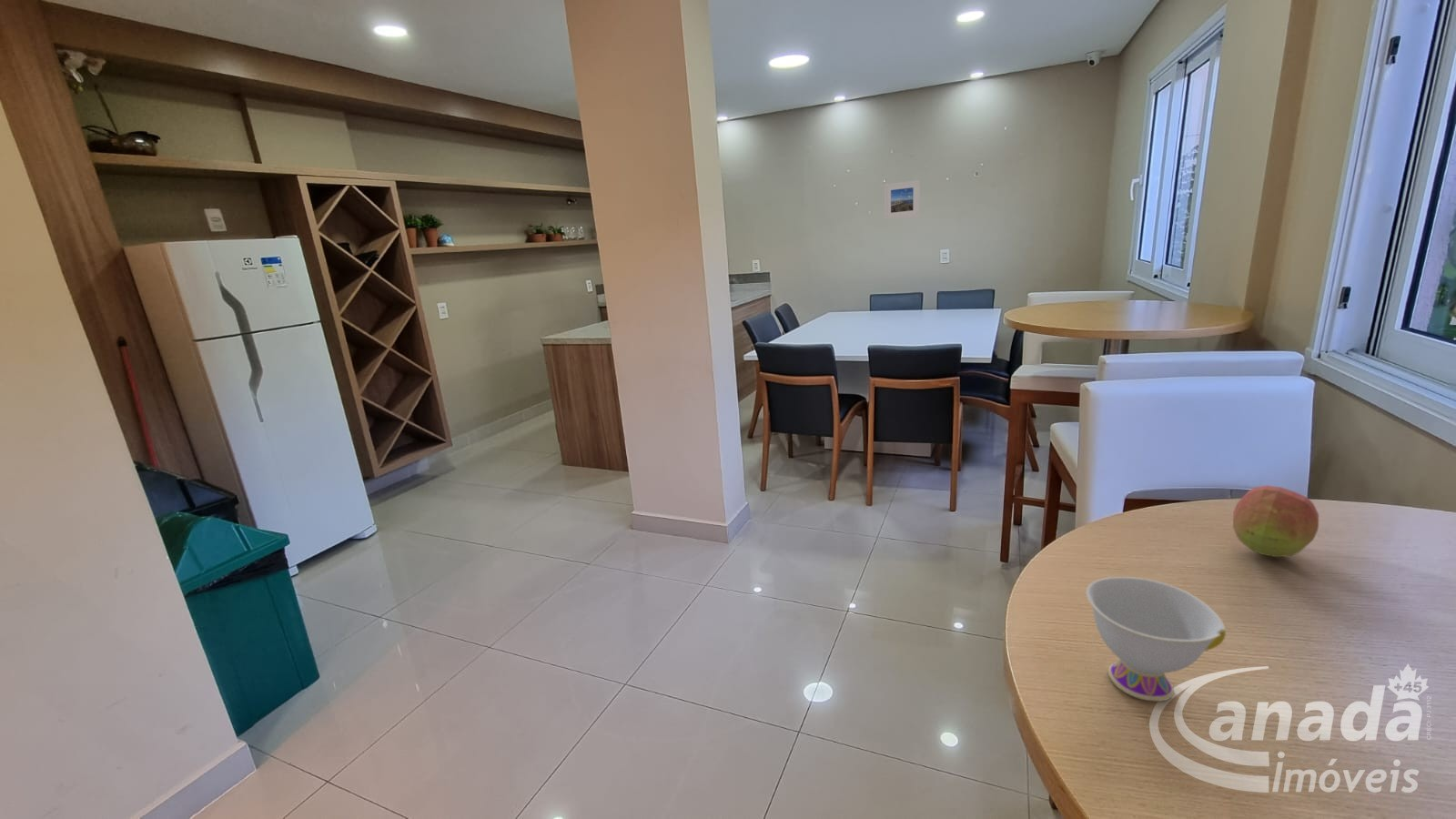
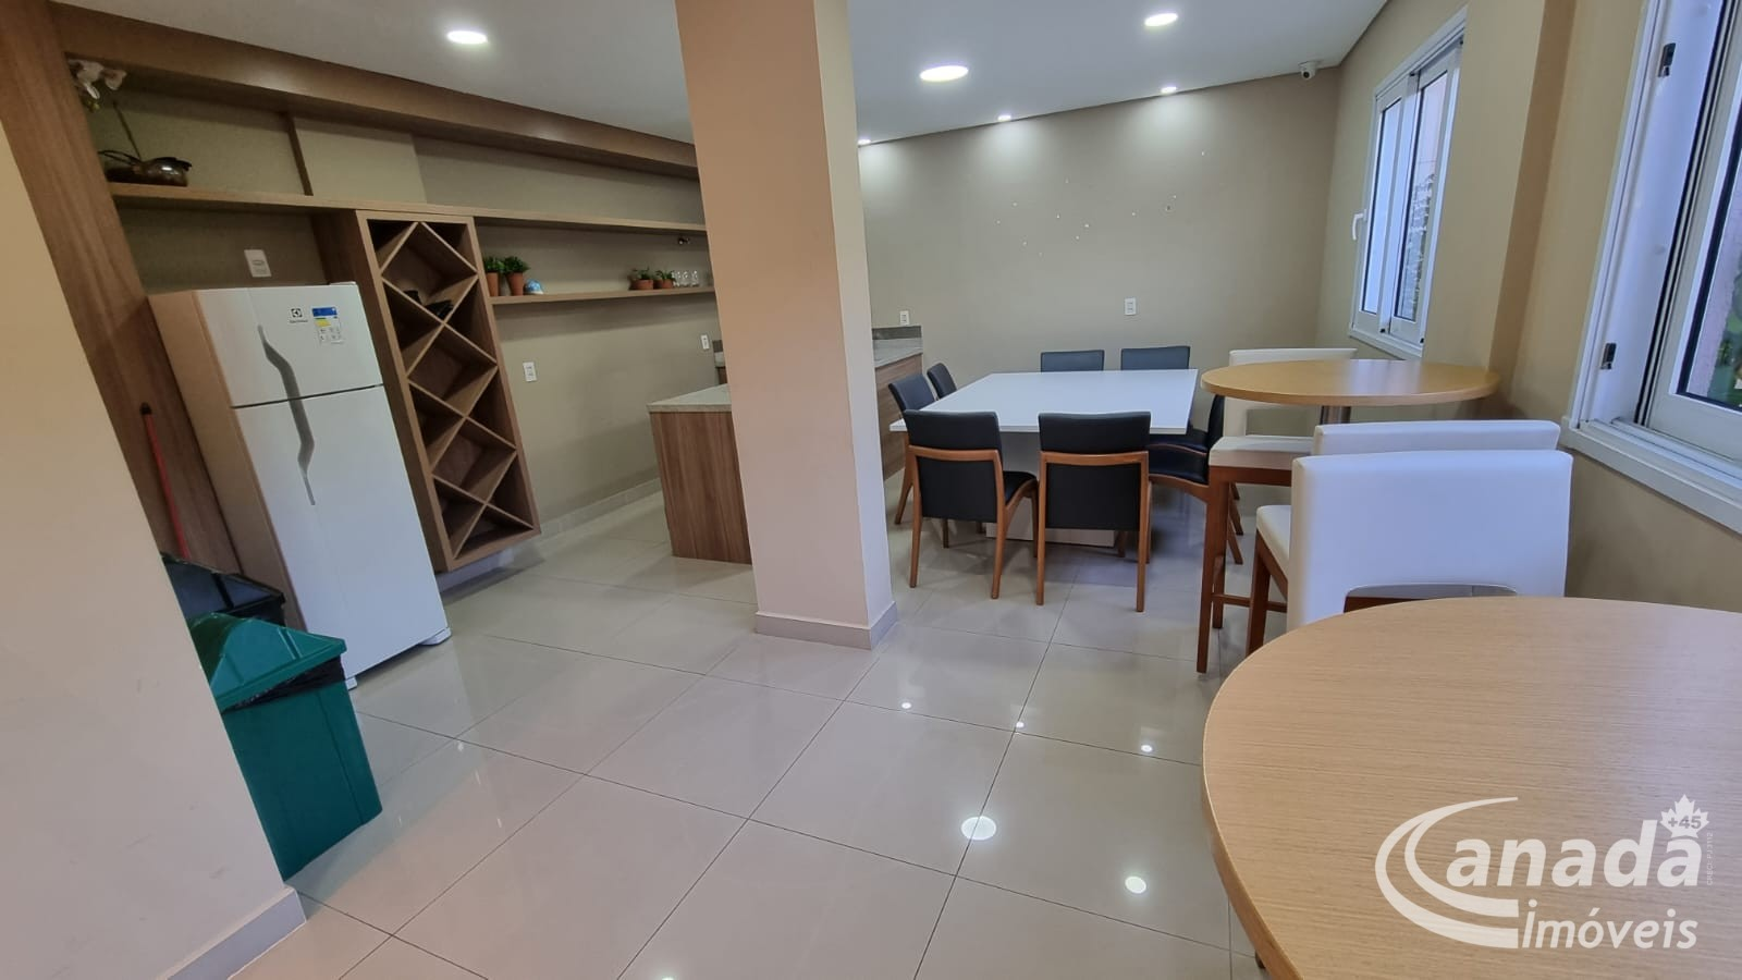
- teacup (1153, 644)
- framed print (902, 200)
- fruit (1273, 521)
